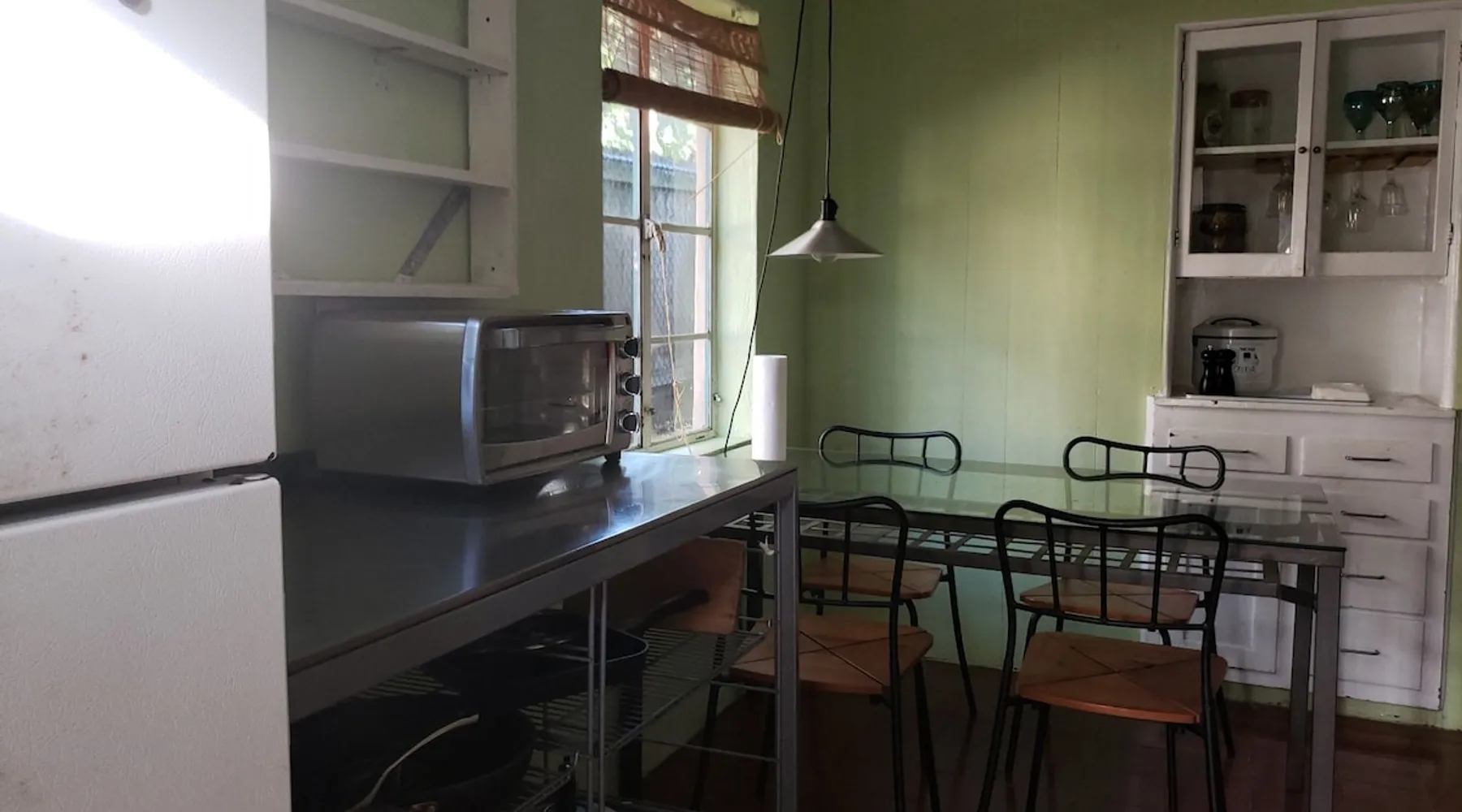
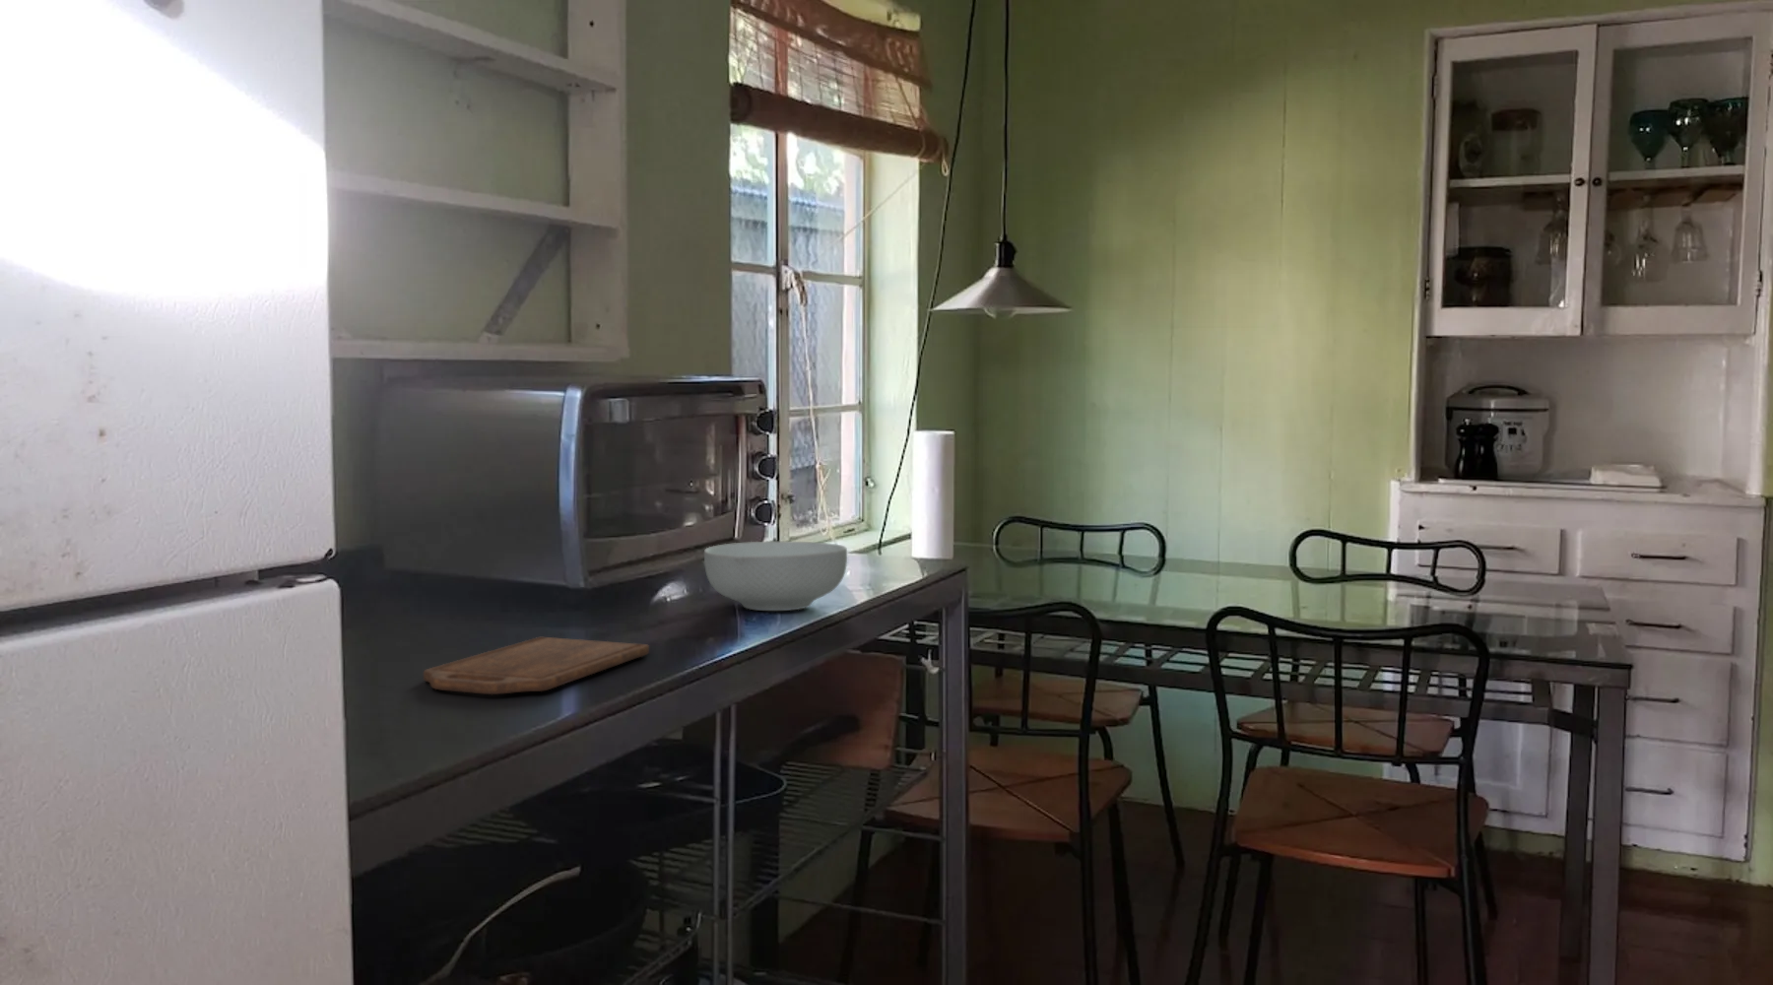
+ cereal bowl (775, 576)
+ cutting board (532, 664)
